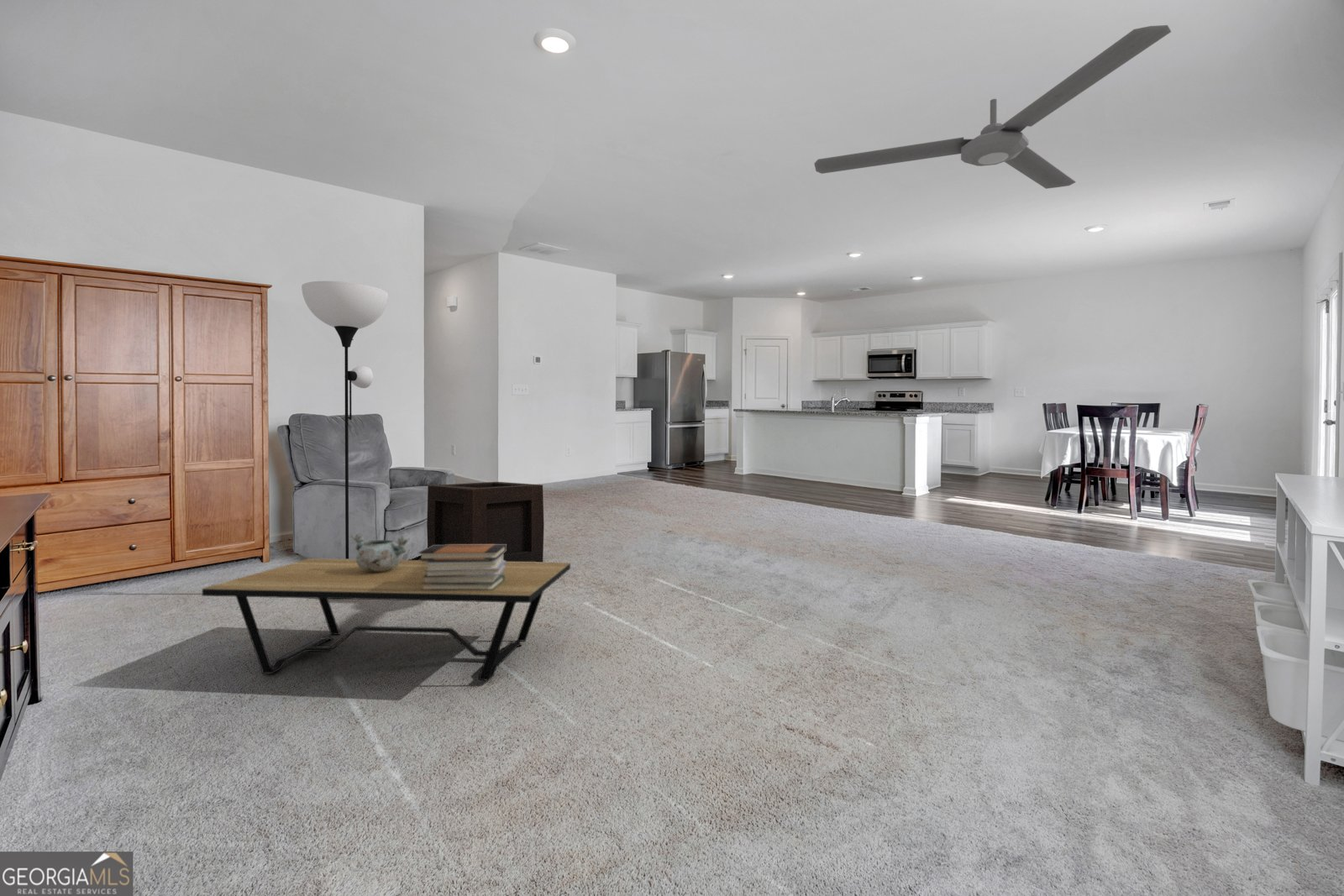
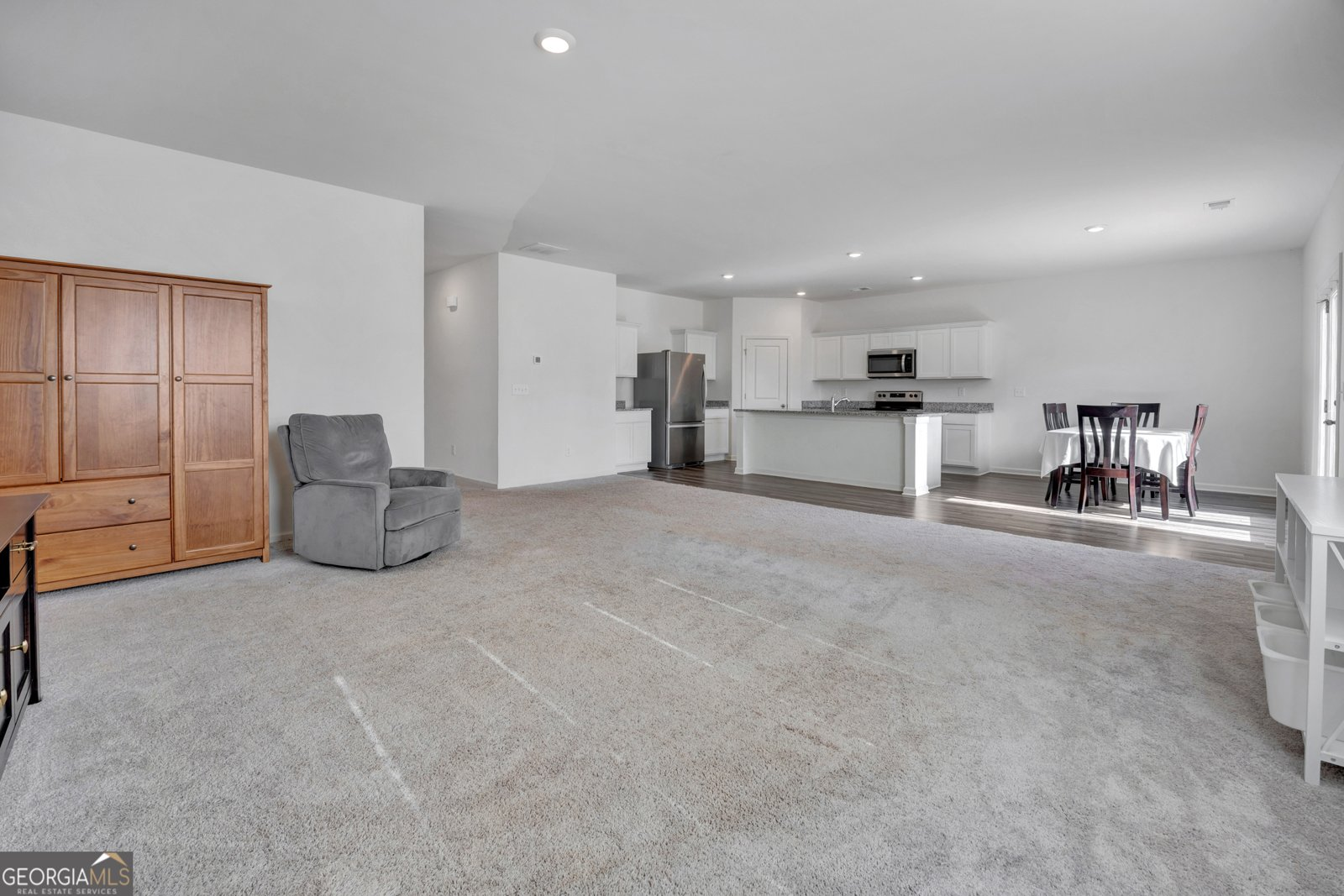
- coffee table (400, 626)
- decorative bowl (379, 554)
- wooden crate (486, 525)
- ceiling fan (958, 139)
- book stack (465, 568)
- floor lamp (346, 442)
